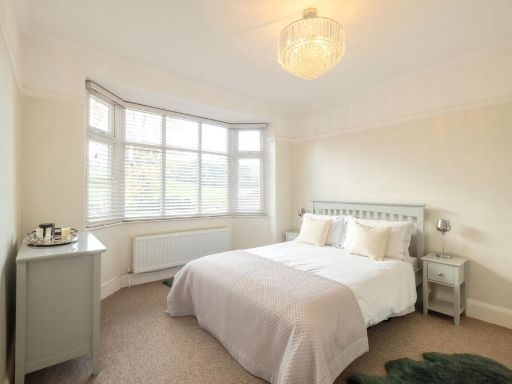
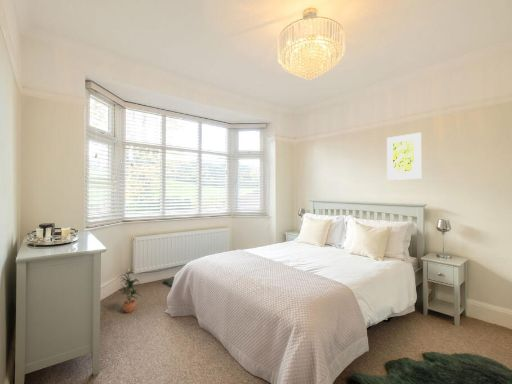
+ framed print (403, 157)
+ potted plant (130, 291)
